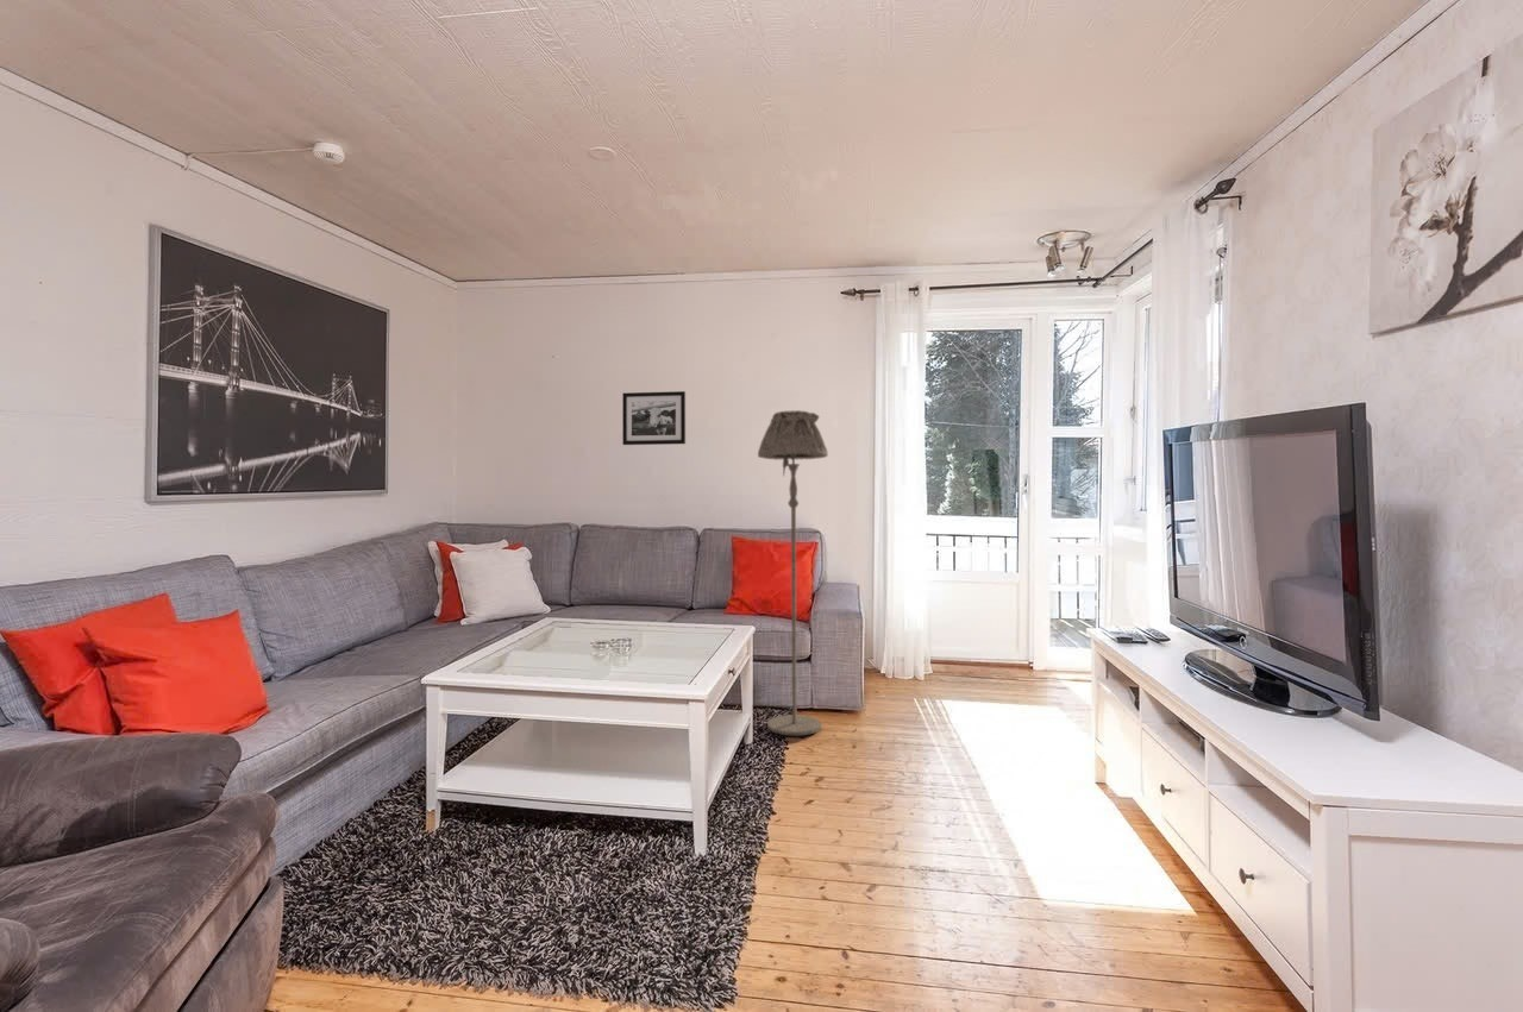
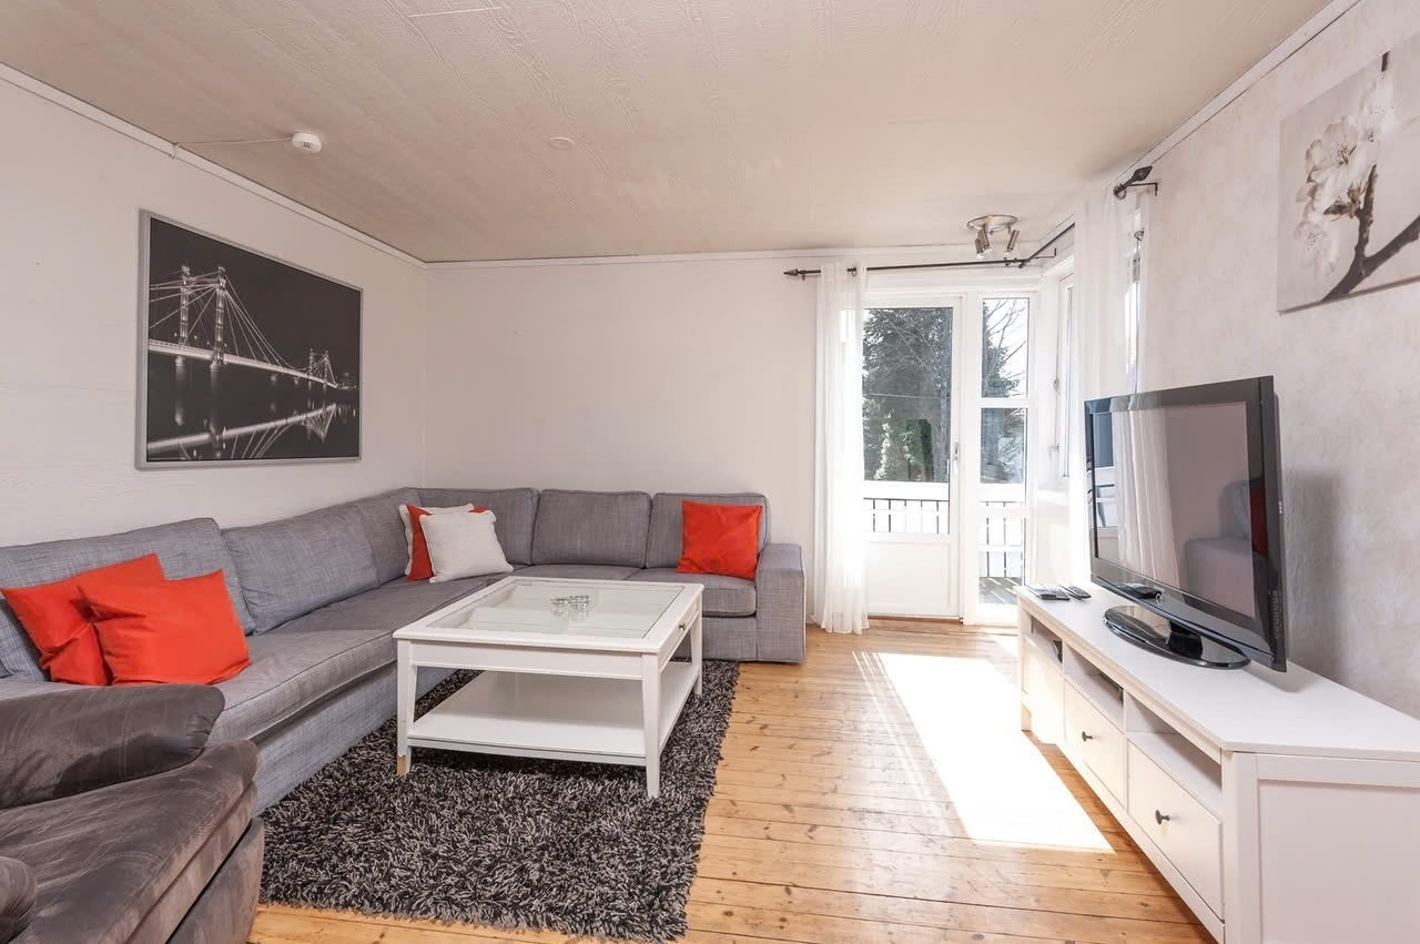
- floor lamp (792, 568)
- picture frame (653, 417)
